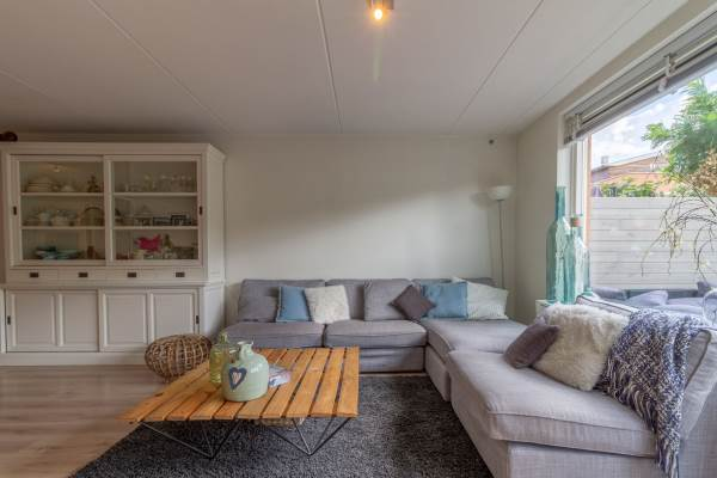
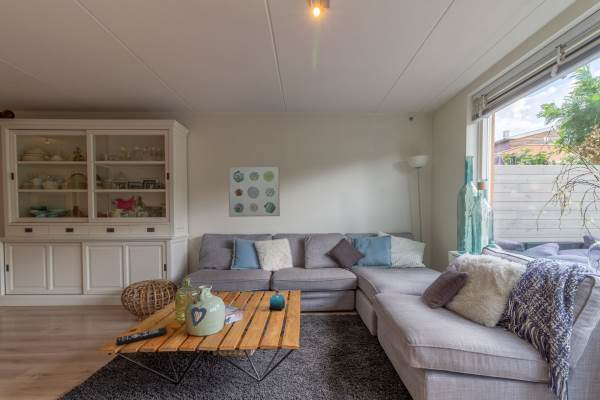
+ wall art (254, 191)
+ candle (277, 300)
+ remote control (142, 336)
